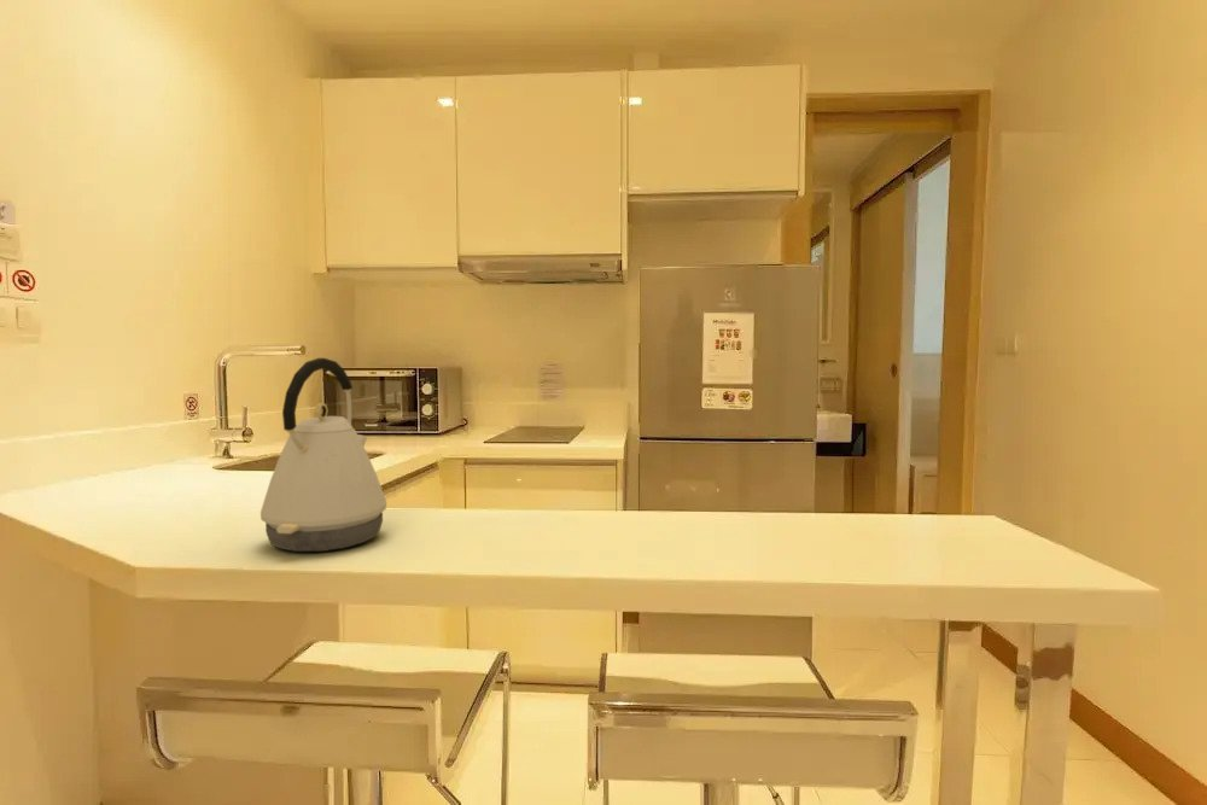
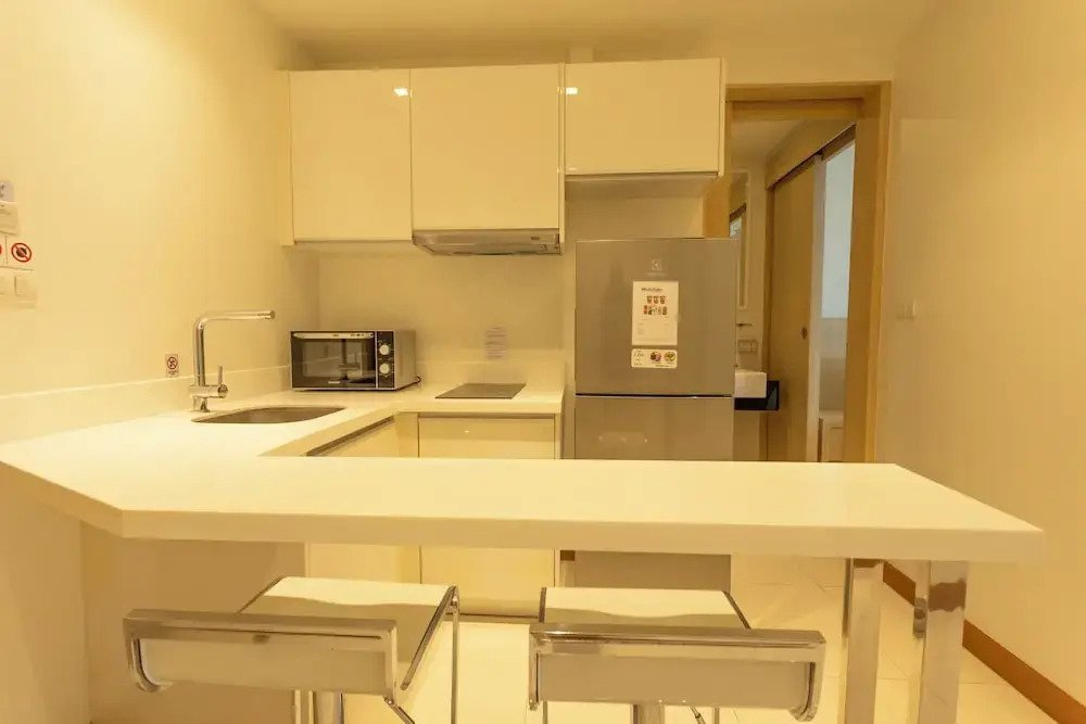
- kettle (326, 449)
